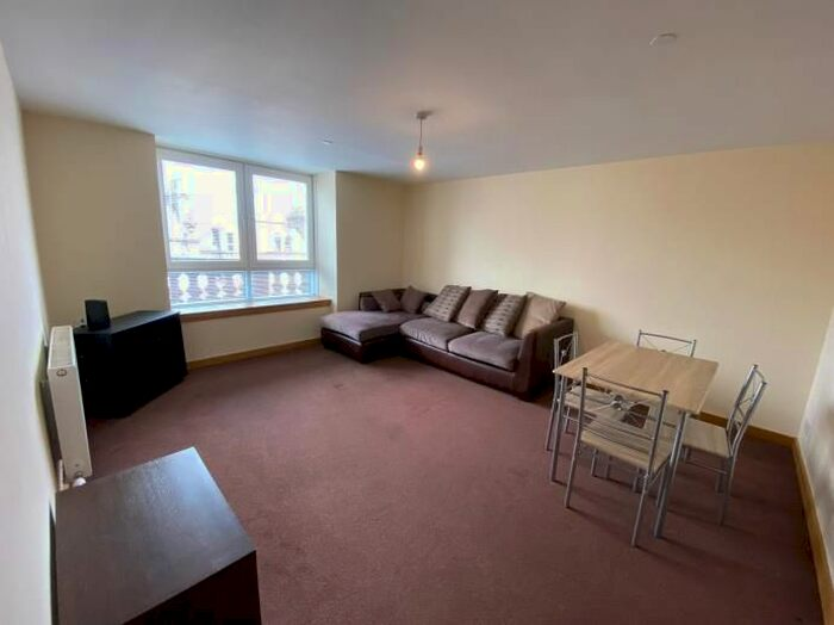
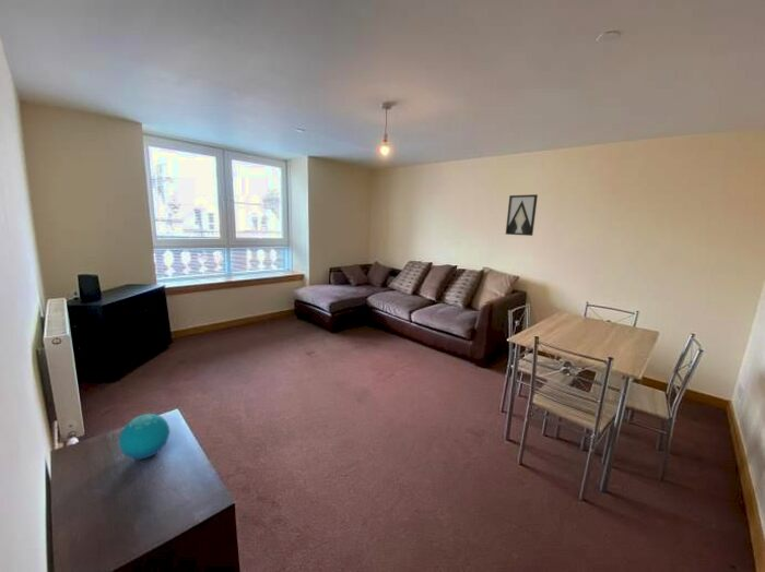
+ wall art (520, 215)
+ decorative orb (144, 436)
